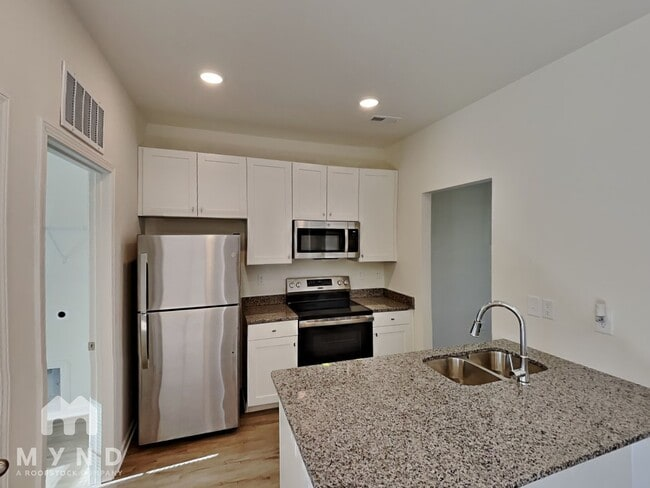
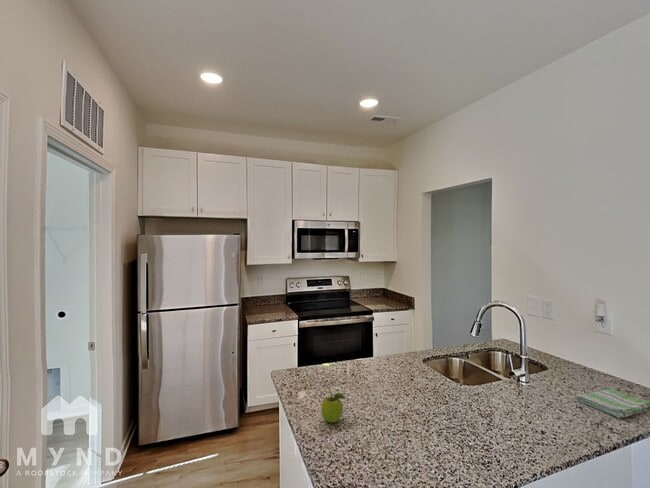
+ fruit (333, 407)
+ dish towel (613, 400)
